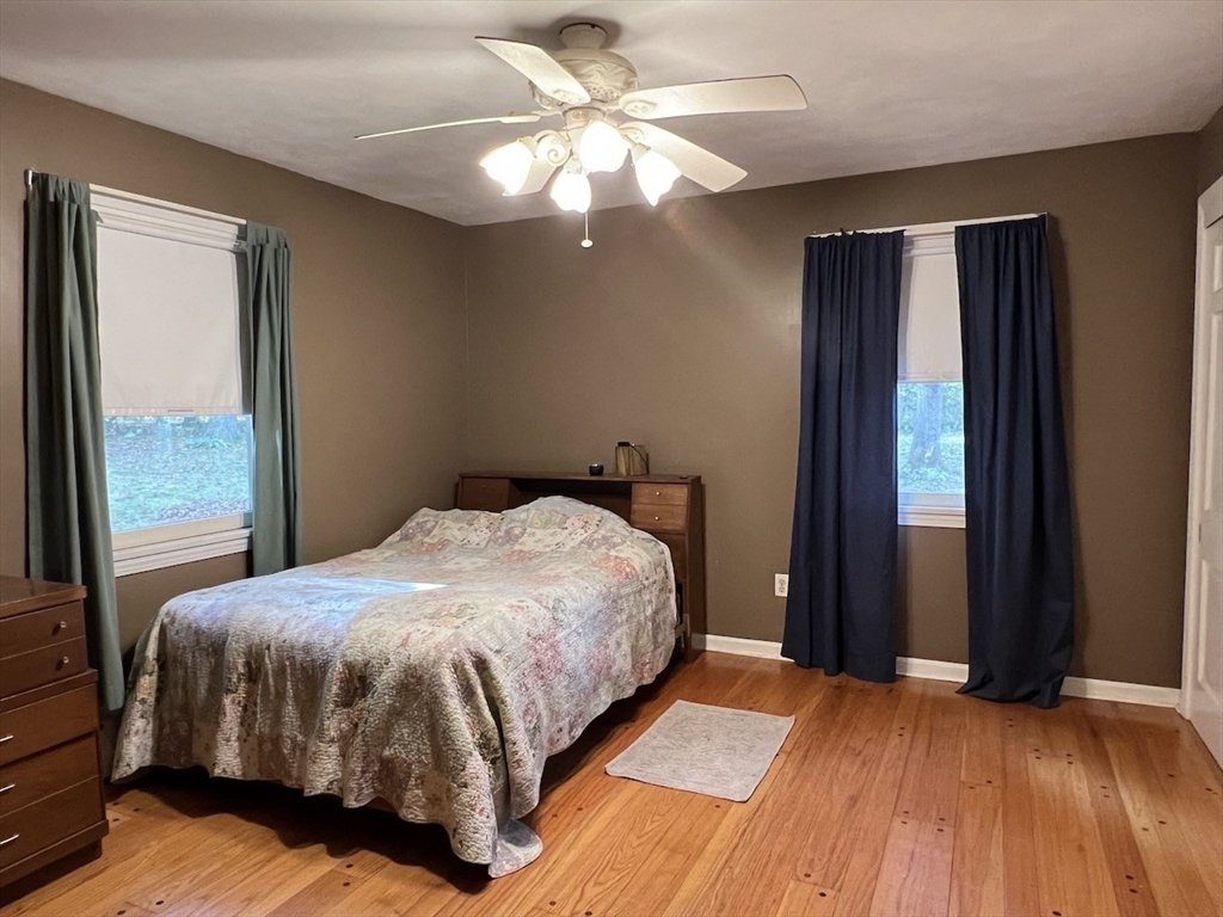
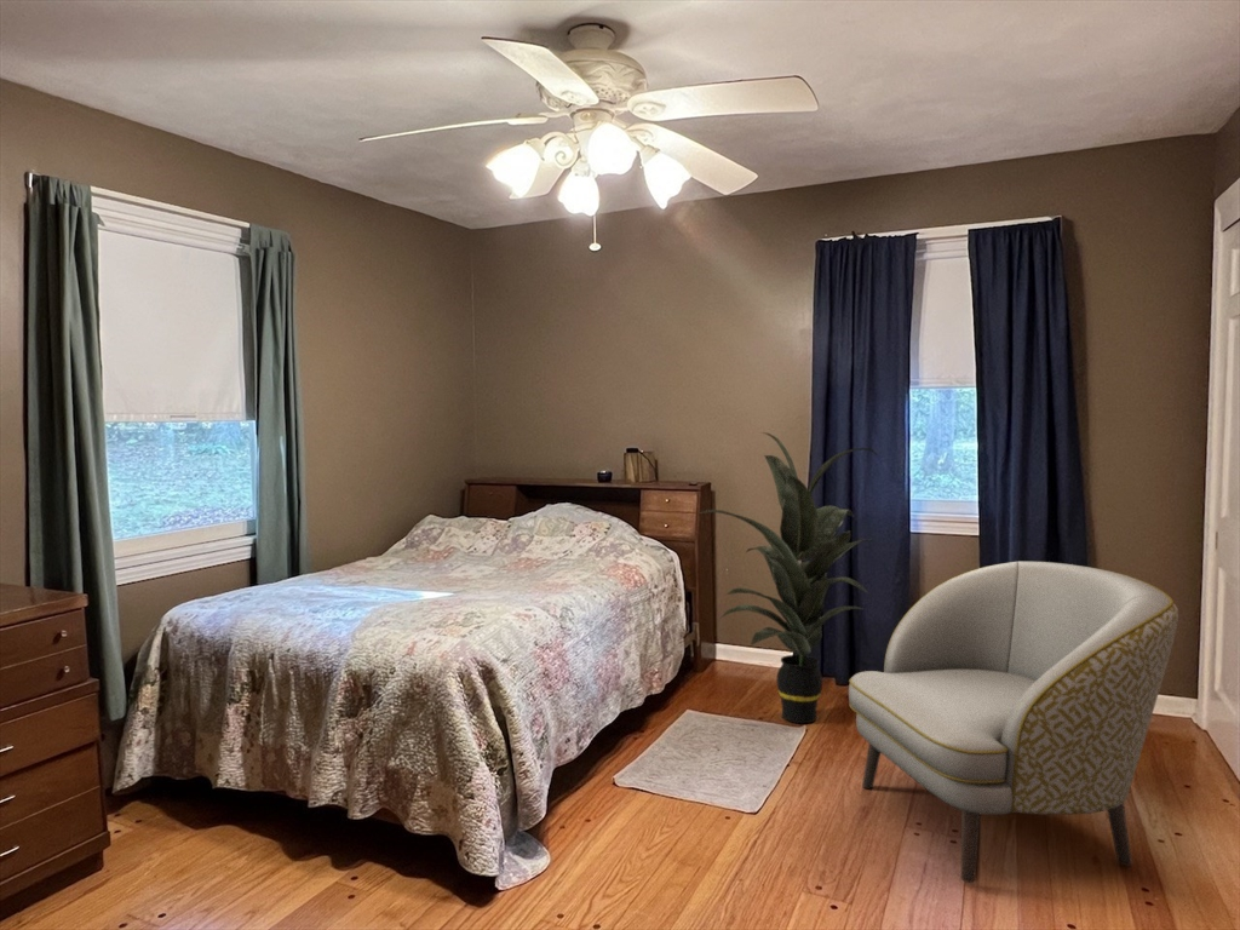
+ armchair (1003, 698)
+ indoor plant (792, 574)
